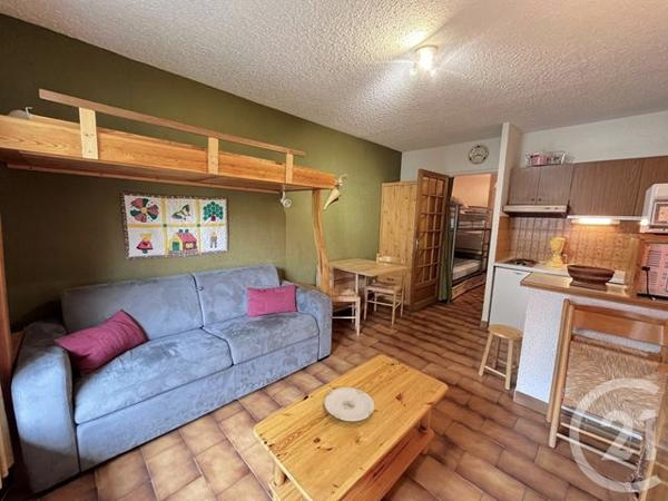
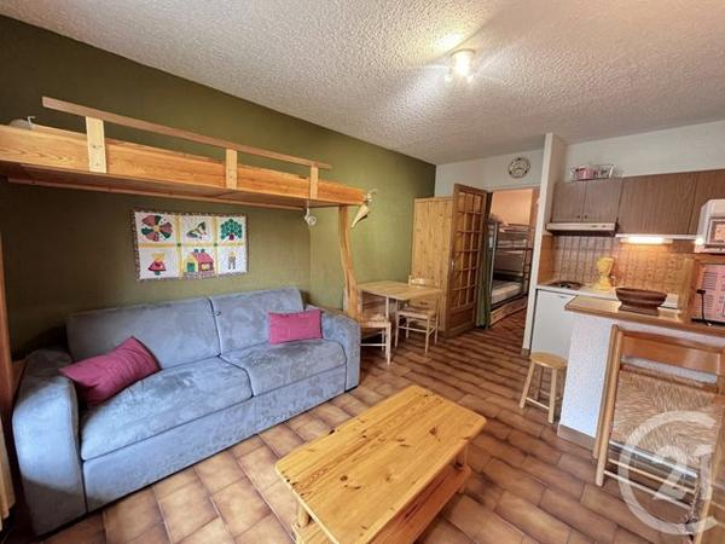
- plate (348, 404)
